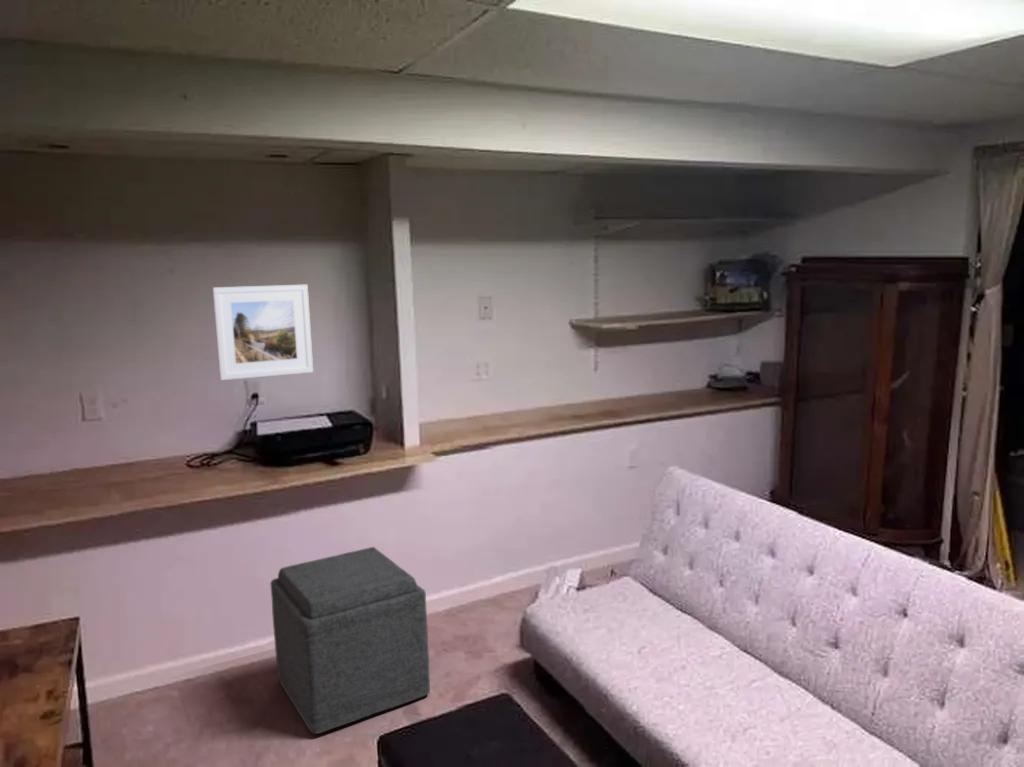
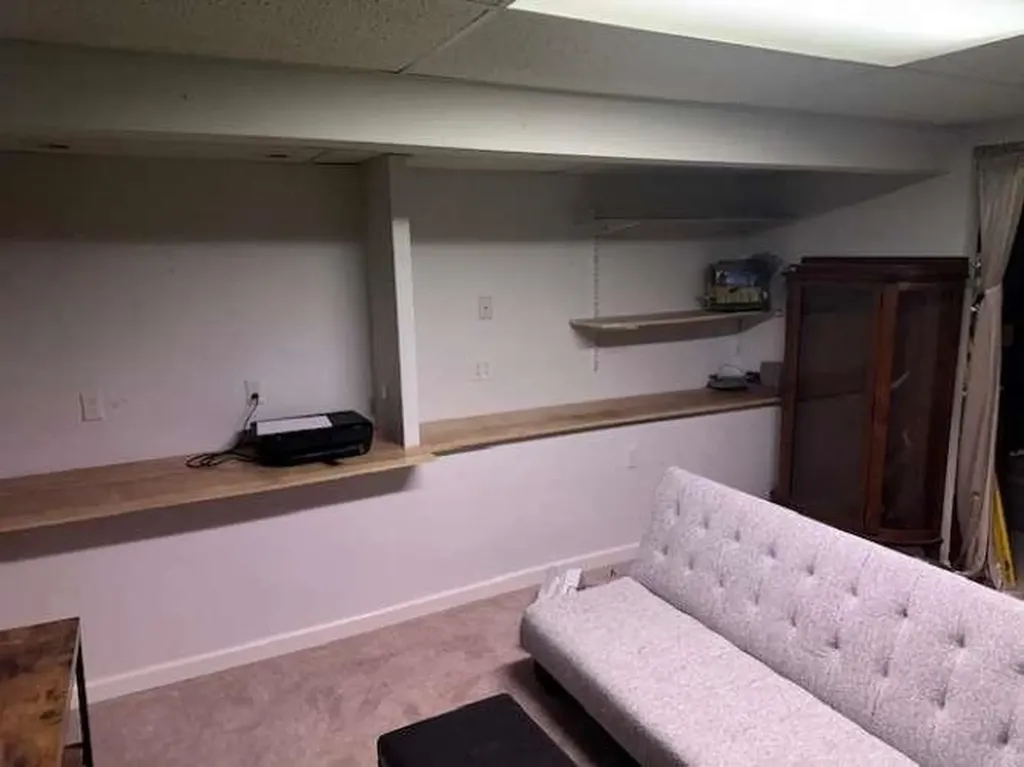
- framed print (264, 331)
- ottoman (348, 630)
